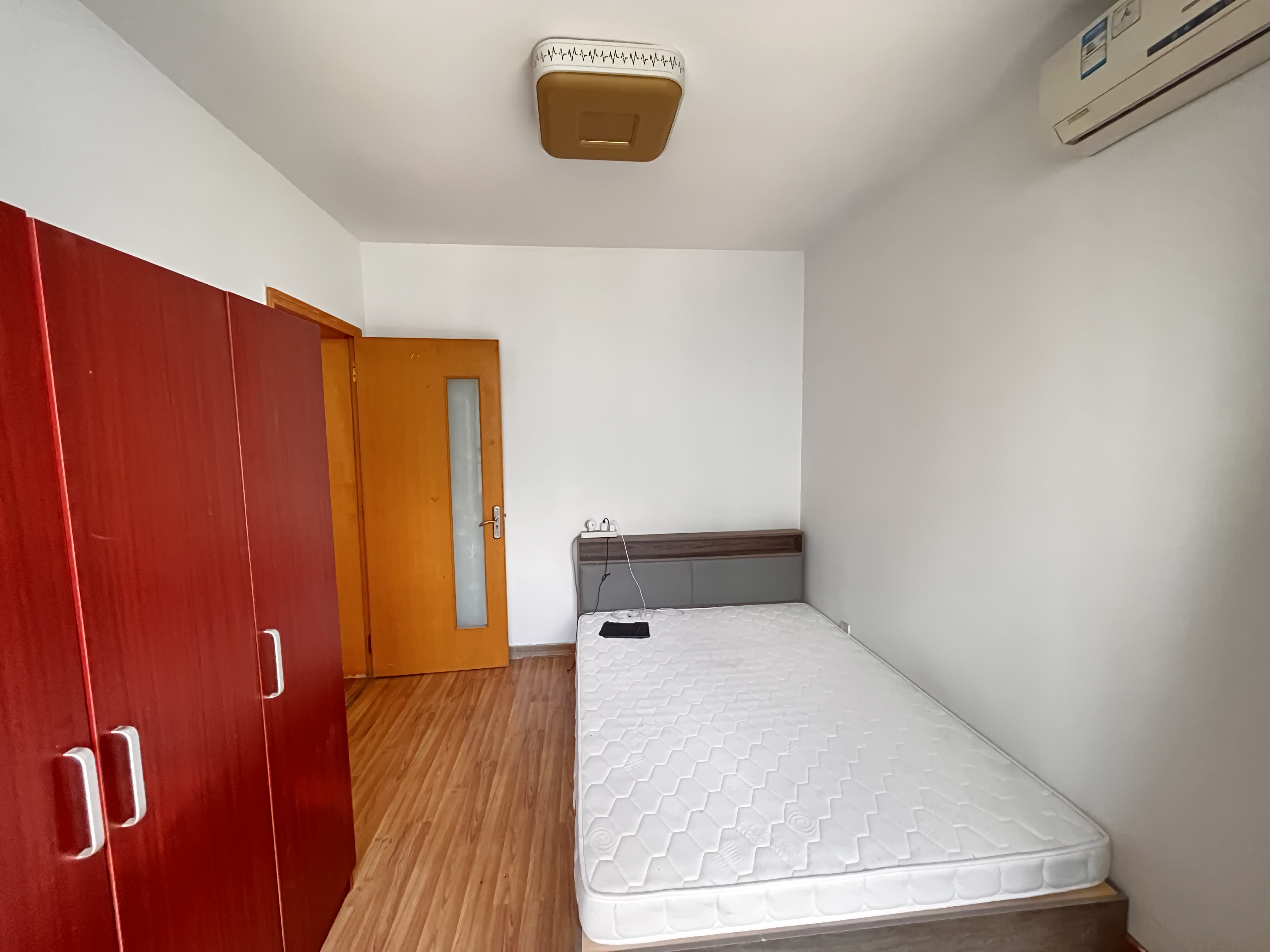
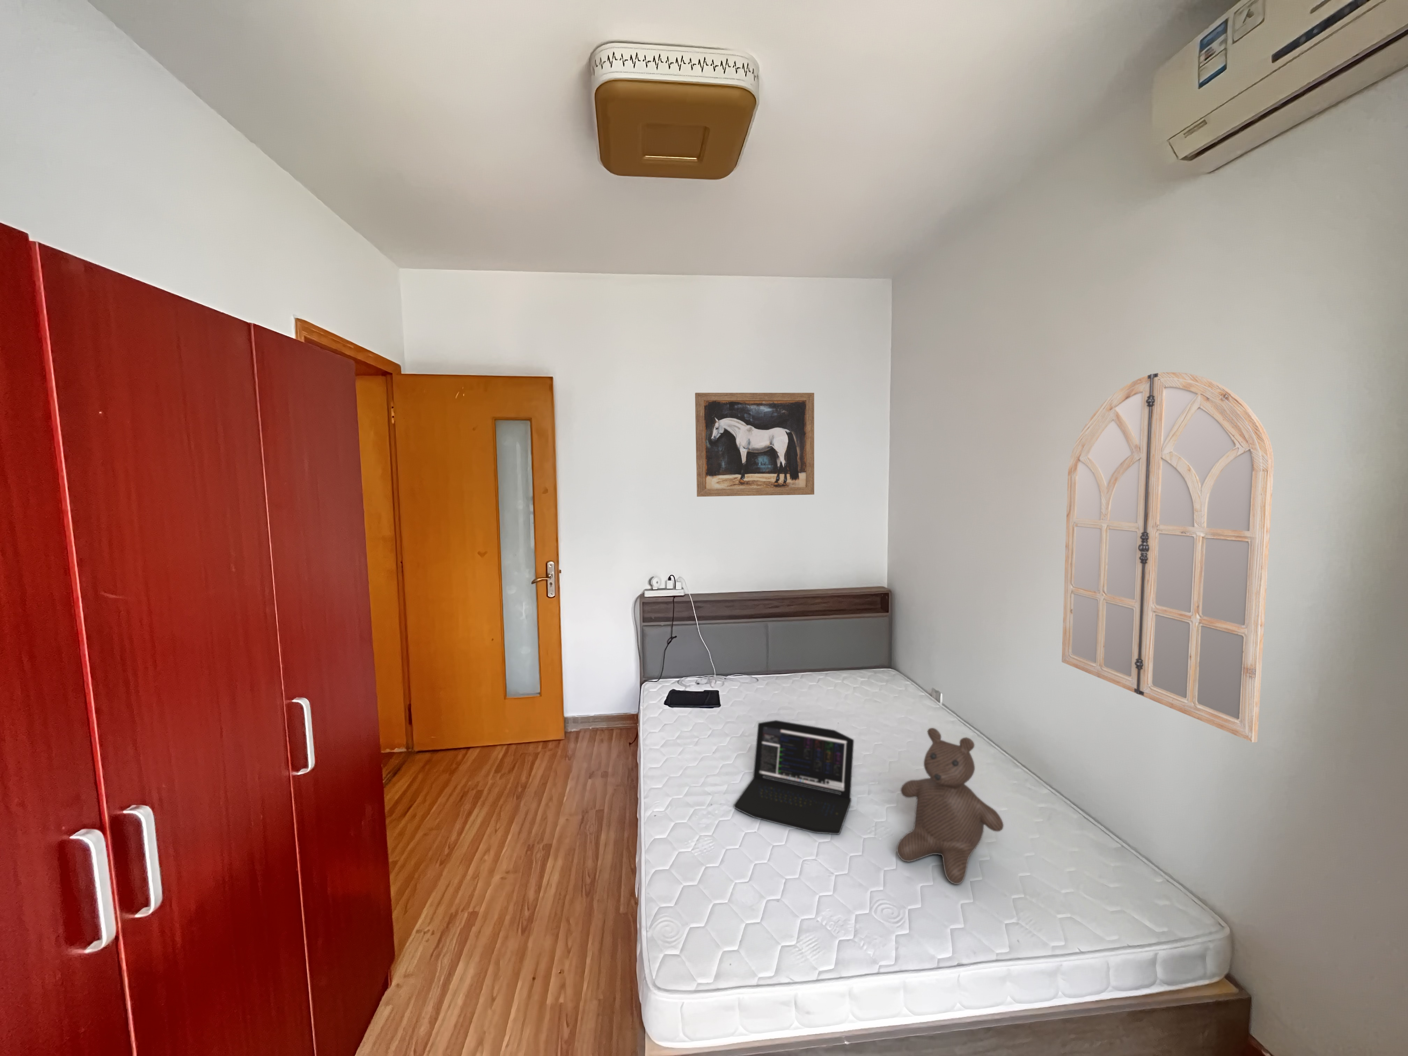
+ home mirror (1145, 537)
+ wall art (755, 445)
+ teddy bear (942, 798)
+ laptop (795, 772)
